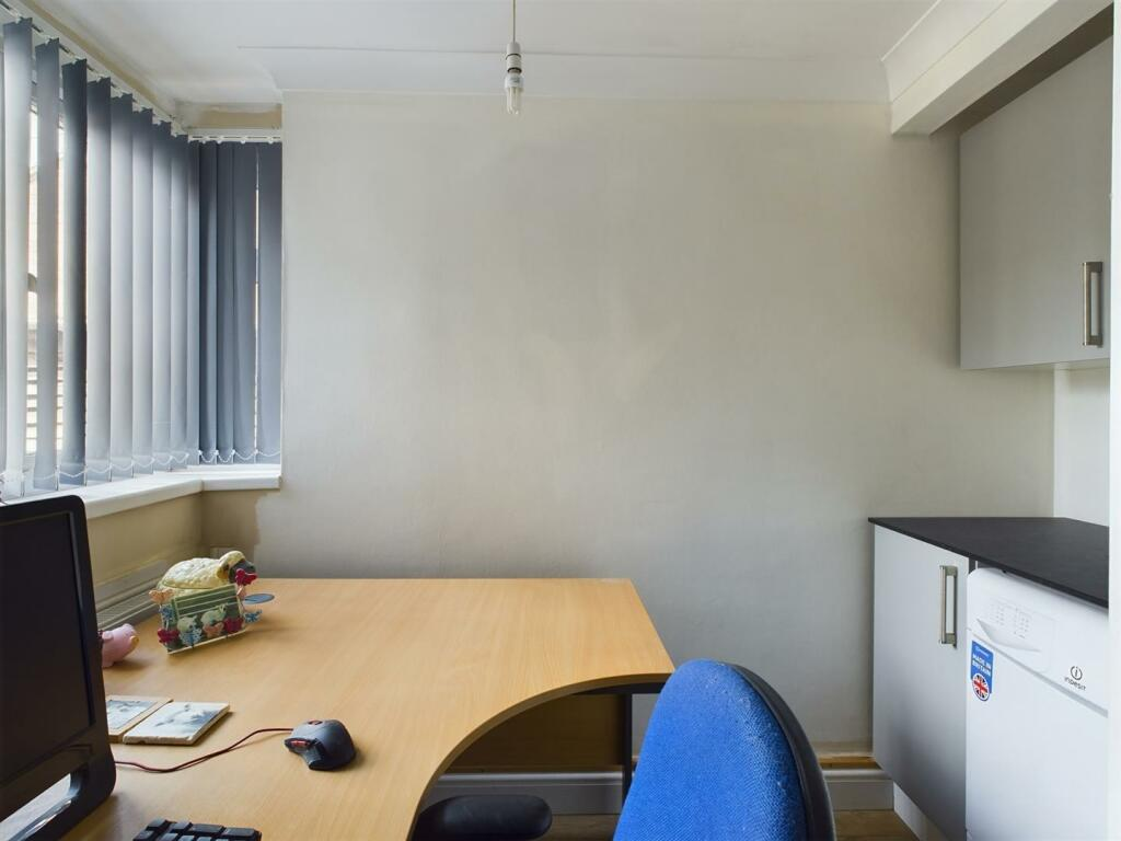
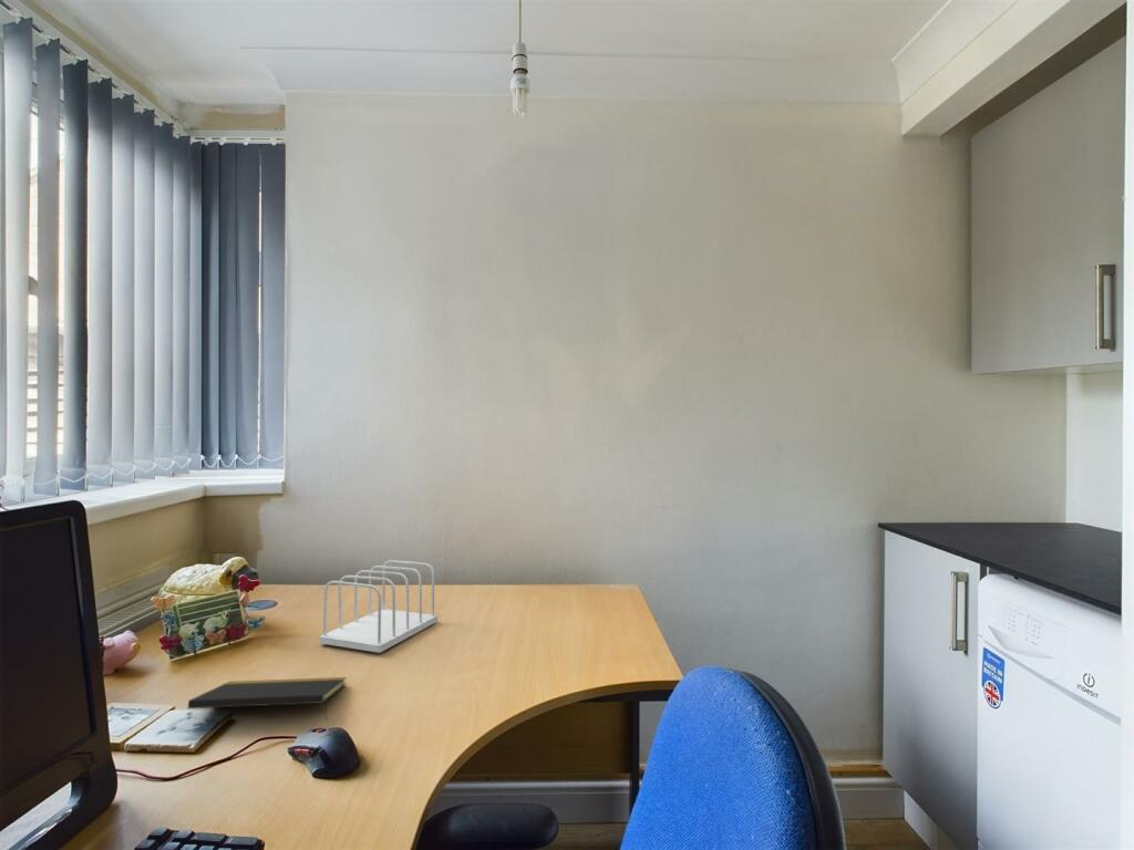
+ file sorter (380, 602)
+ notepad (272, 692)
